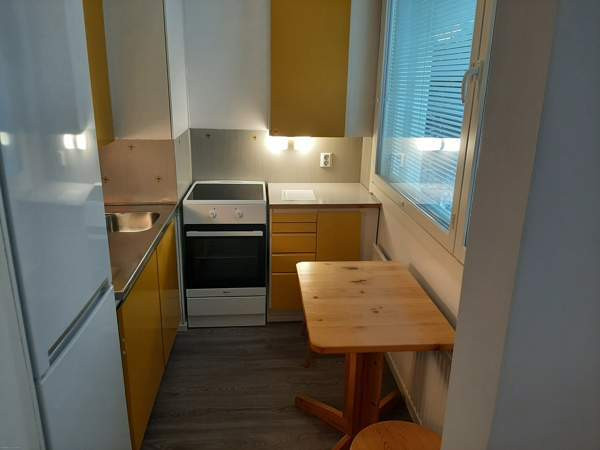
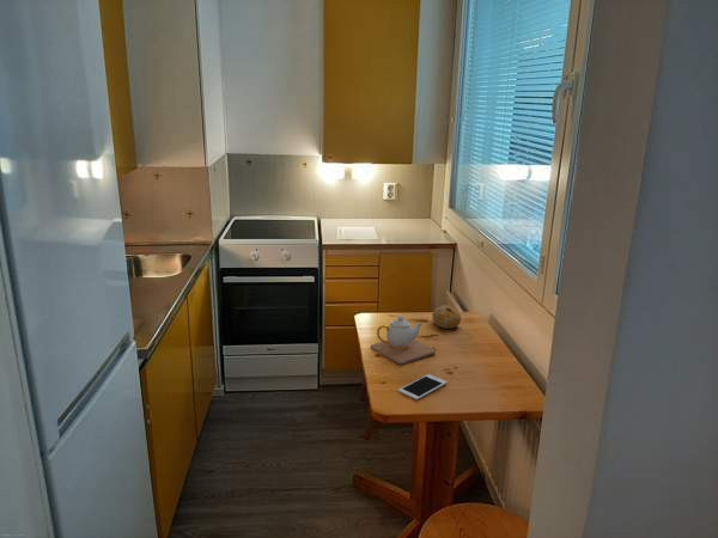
+ cell phone (422, 386)
+ fruit (446, 316)
+ teapot (403, 334)
